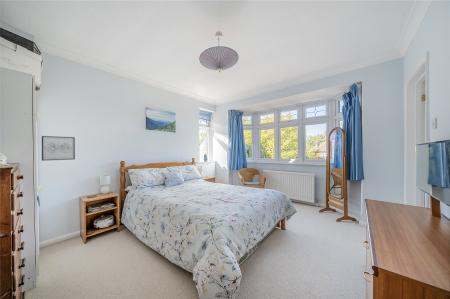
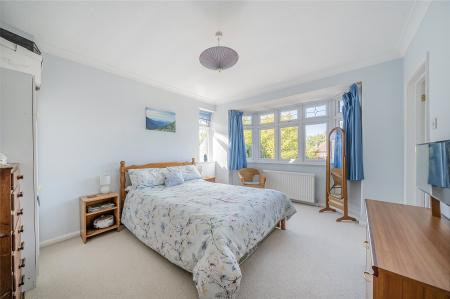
- wall art (59, 148)
